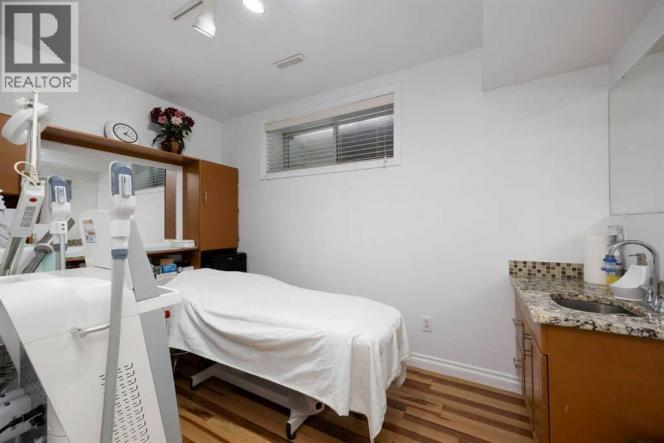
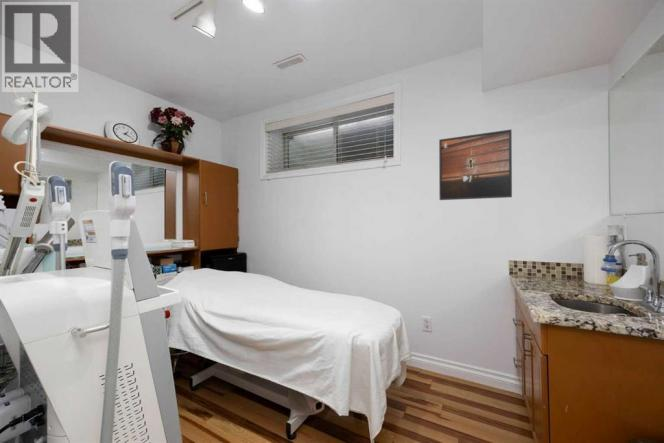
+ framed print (473, 166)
